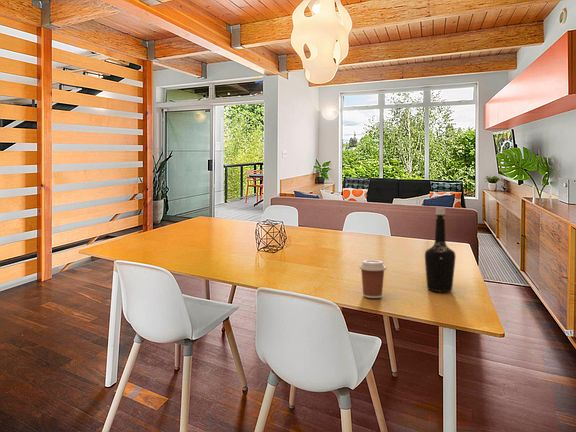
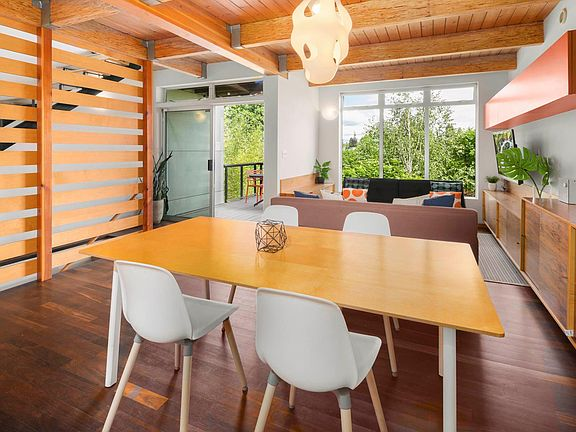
- bottle (440, 248)
- coffee cup (372, 278)
